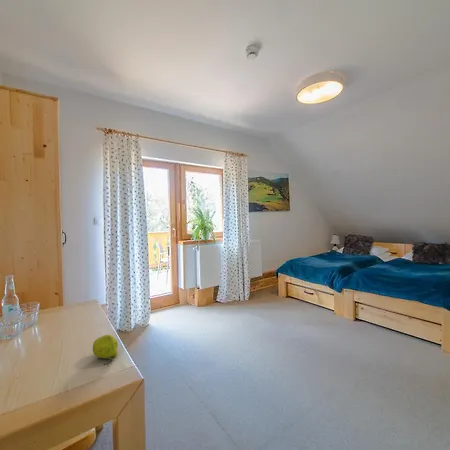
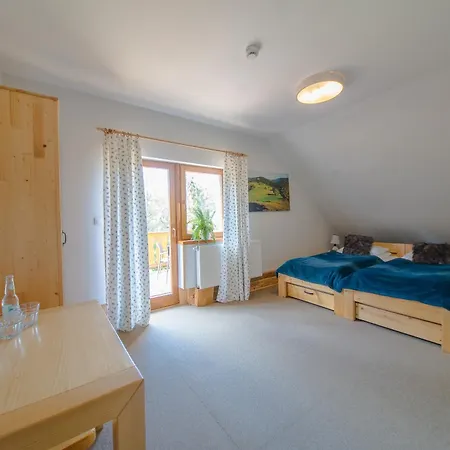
- fruit (106, 347)
